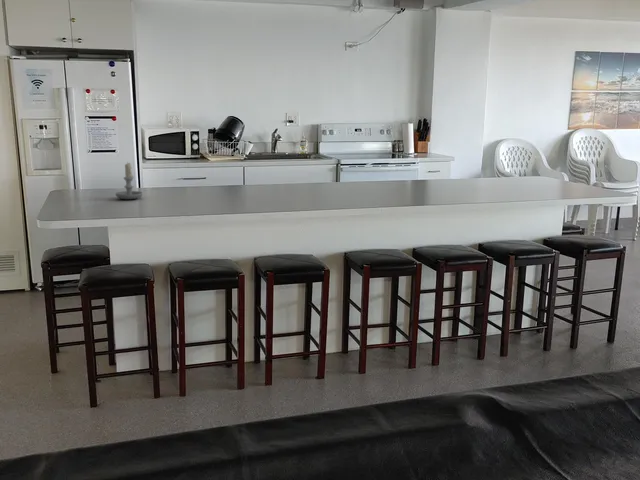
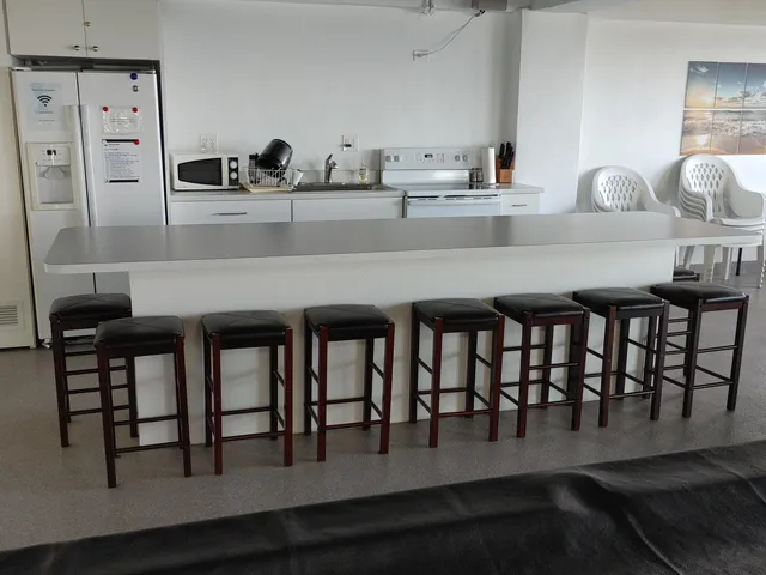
- candle (128, 180)
